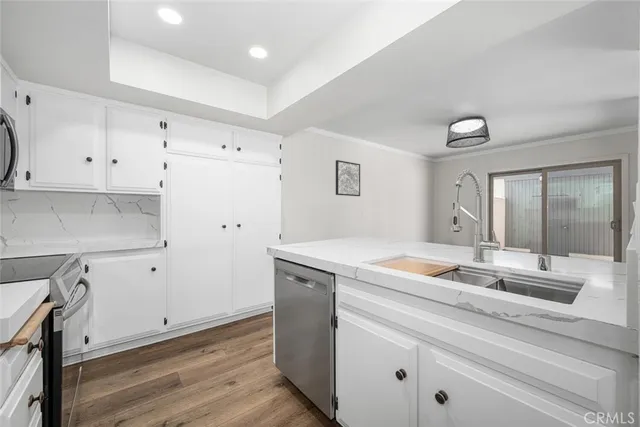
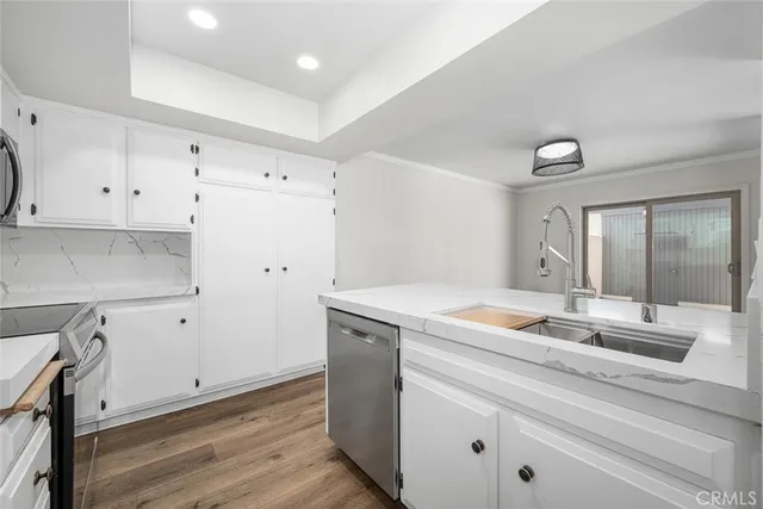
- wall art (348, 178)
